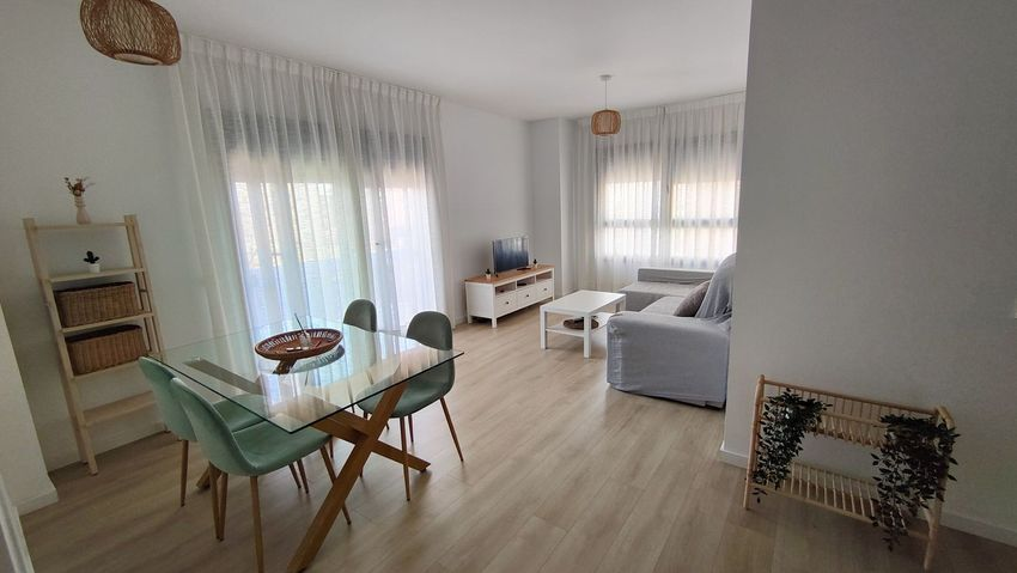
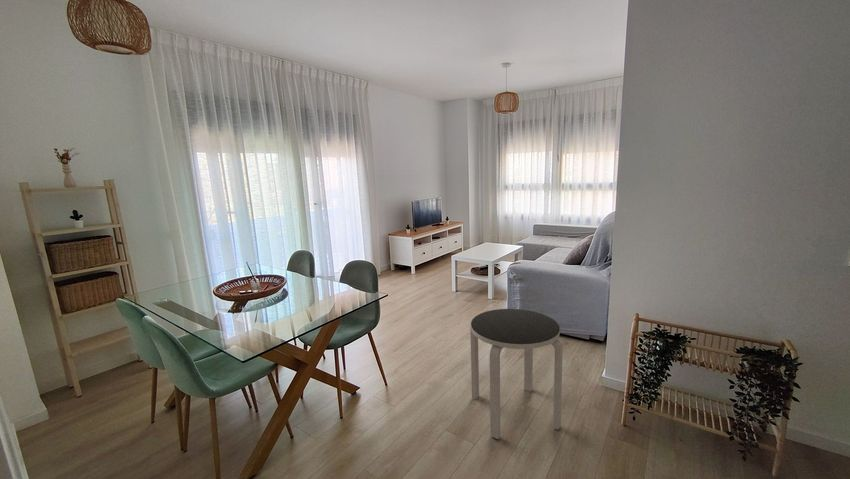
+ side table (524, 368)
